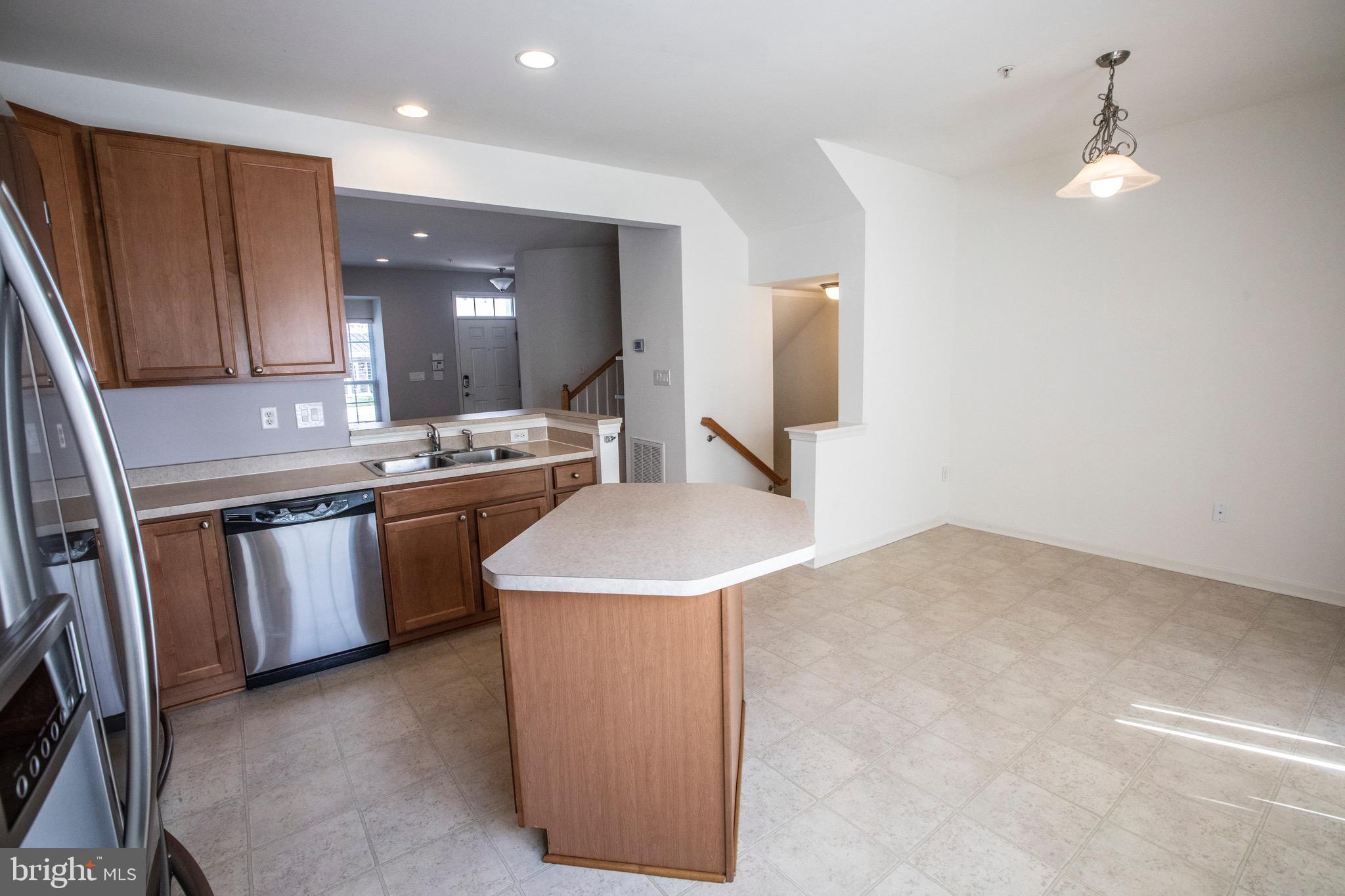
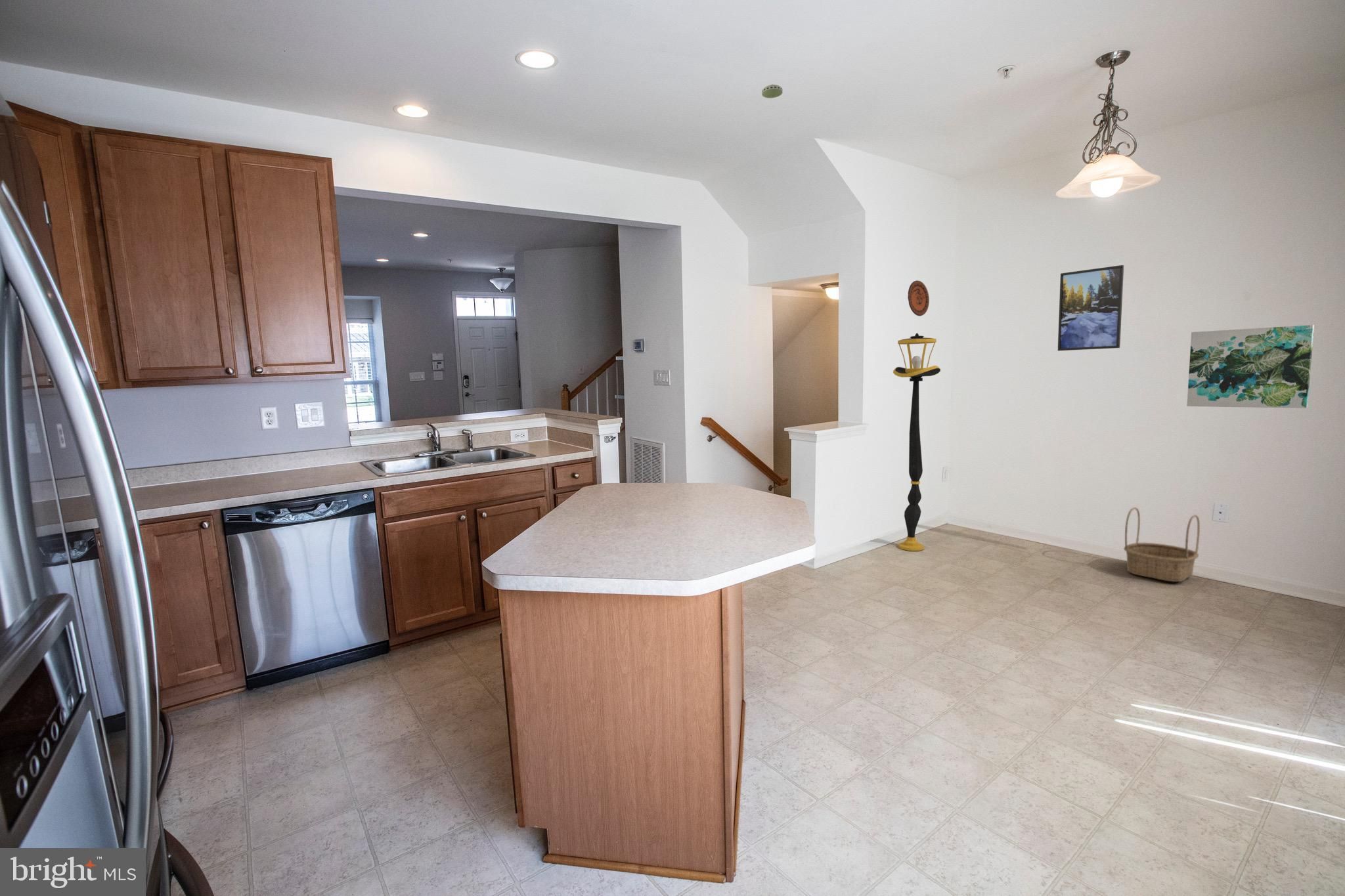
+ decorative plate (917, 298)
+ floor lamp (915, 442)
+ basket (1160, 544)
+ smoke detector (772, 91)
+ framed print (1089, 309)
+ wall art (1246, 368)
